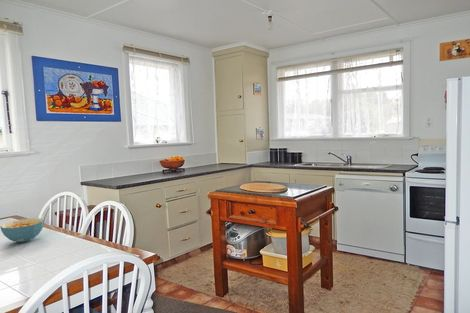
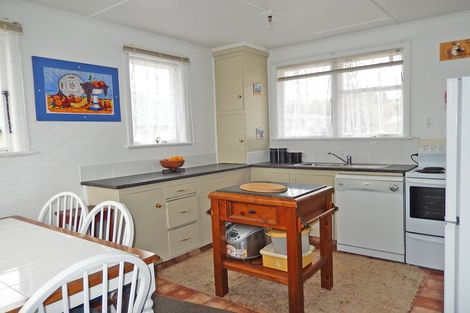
- cereal bowl (23, 231)
